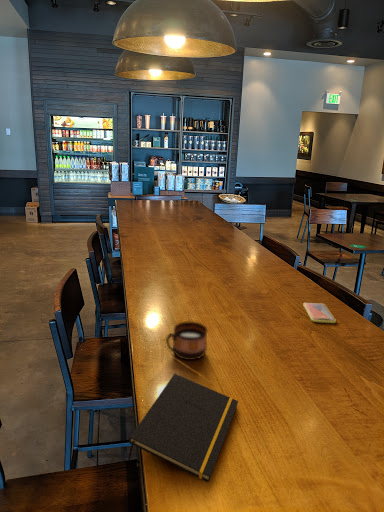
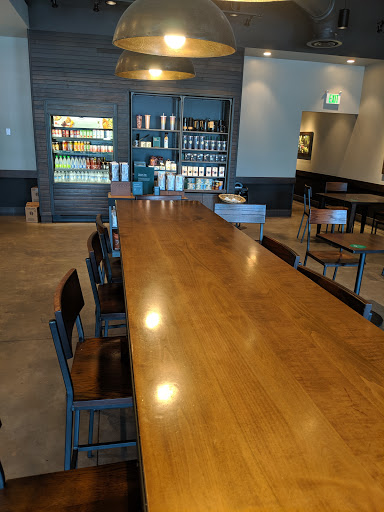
- smartphone (318, 312)
- cup (188, 340)
- notepad (188, 419)
